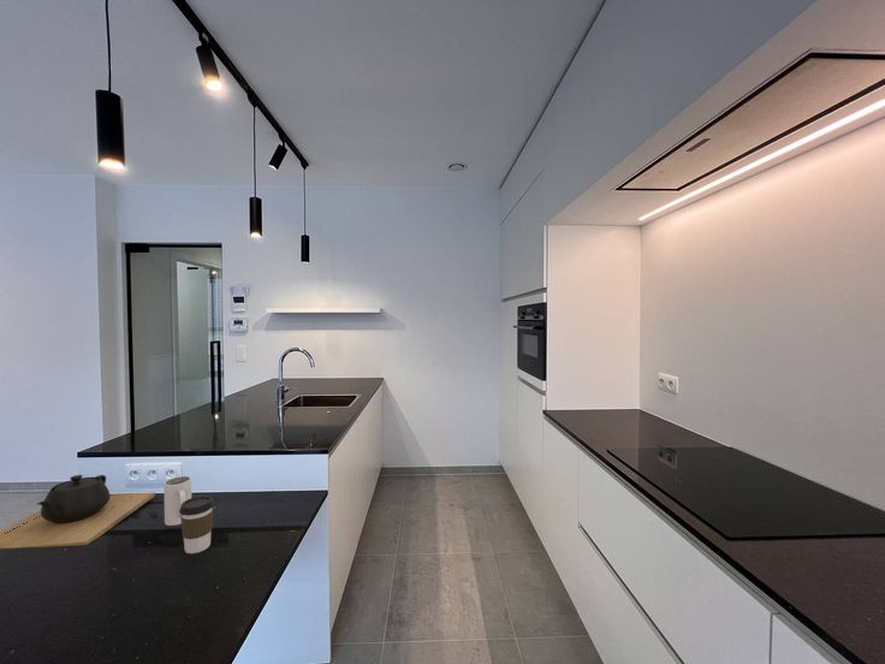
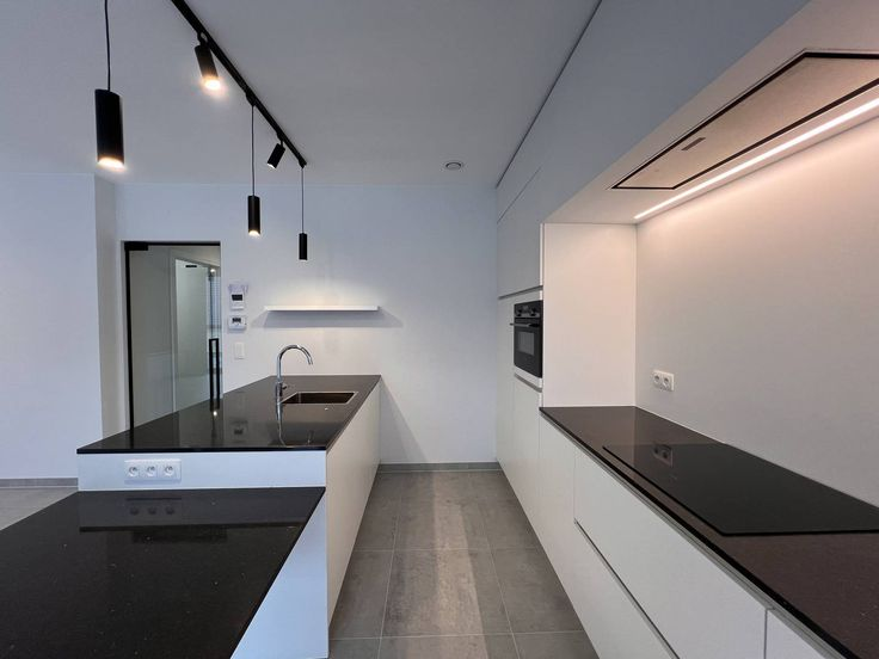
- coffee cup (197, 524)
- teapot (73, 499)
- mug (179, 502)
